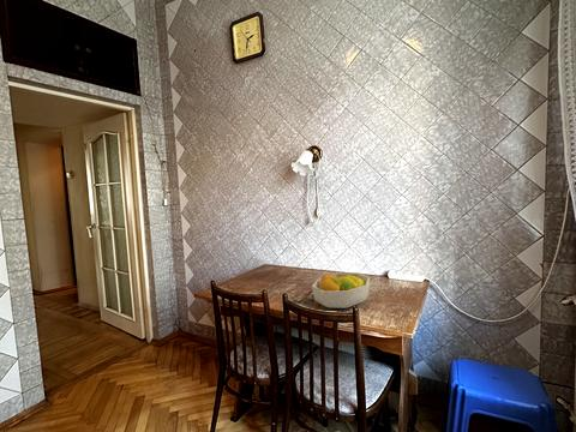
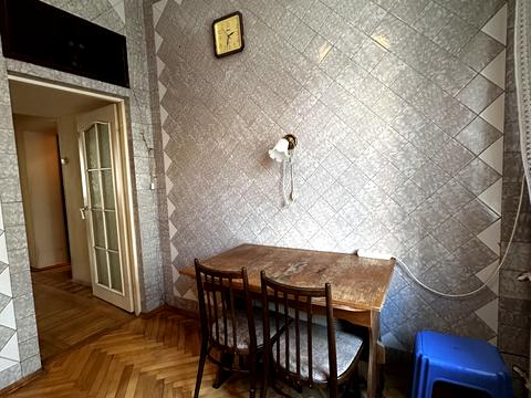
- fruit bowl (341, 286)
